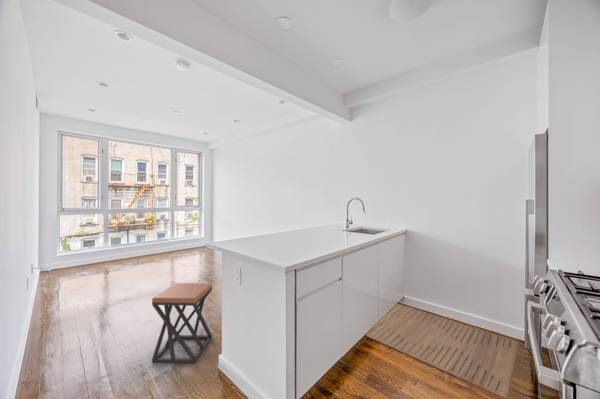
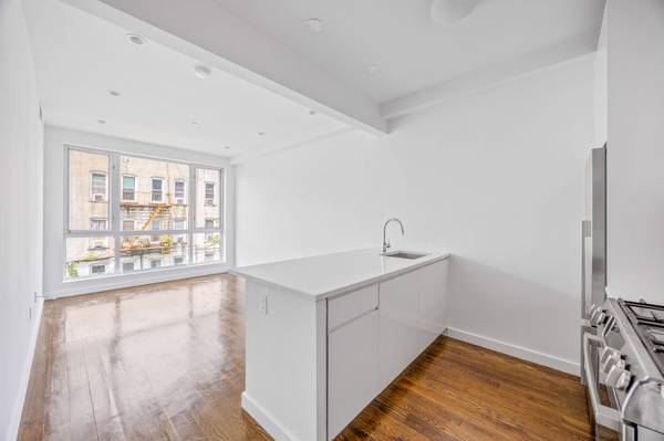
- rug (412, 327)
- stool (184, 319)
